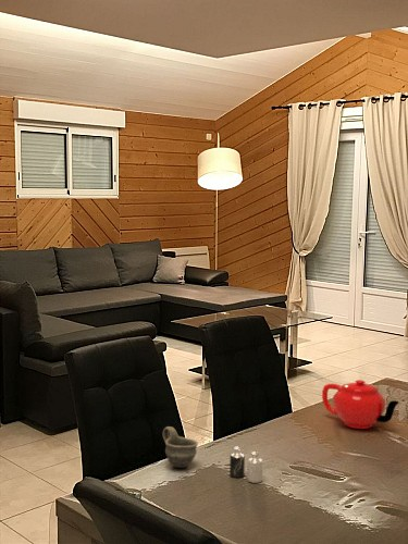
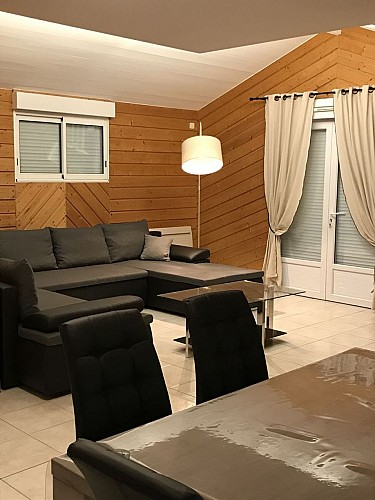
- candle (248, 462)
- teapot (359, 401)
- cup (180, 447)
